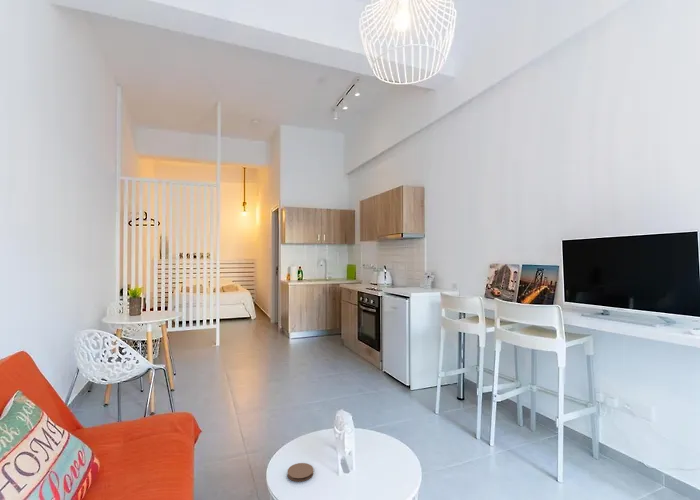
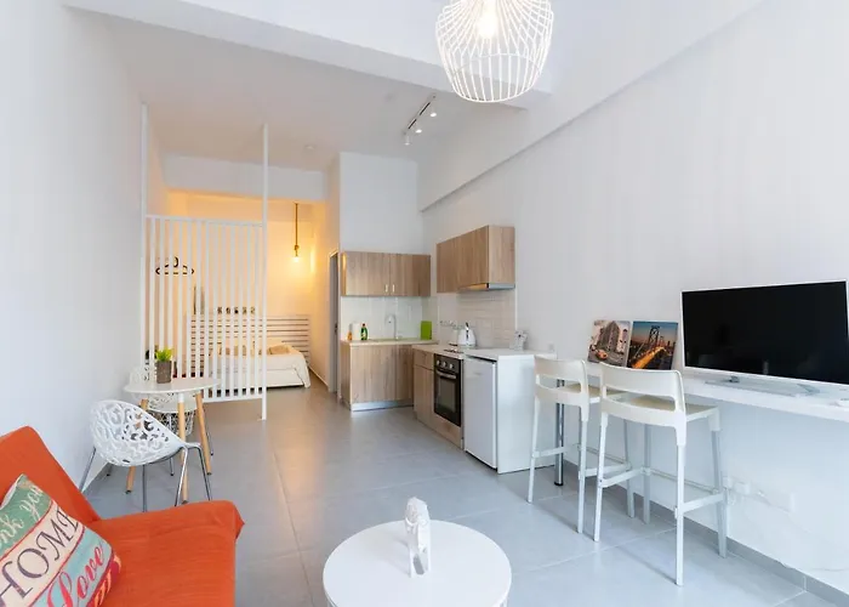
- coaster (300, 472)
